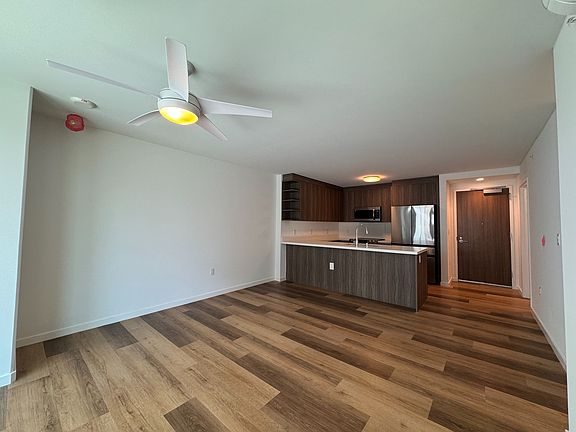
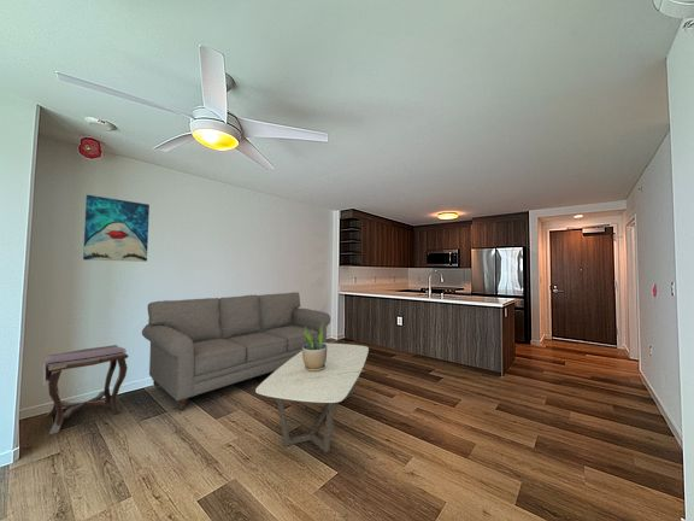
+ potted plant (314, 344)
+ coffee table (323, 390)
+ sofa (249, 334)
+ wall art (118, 229)
+ side table (98, 394)
